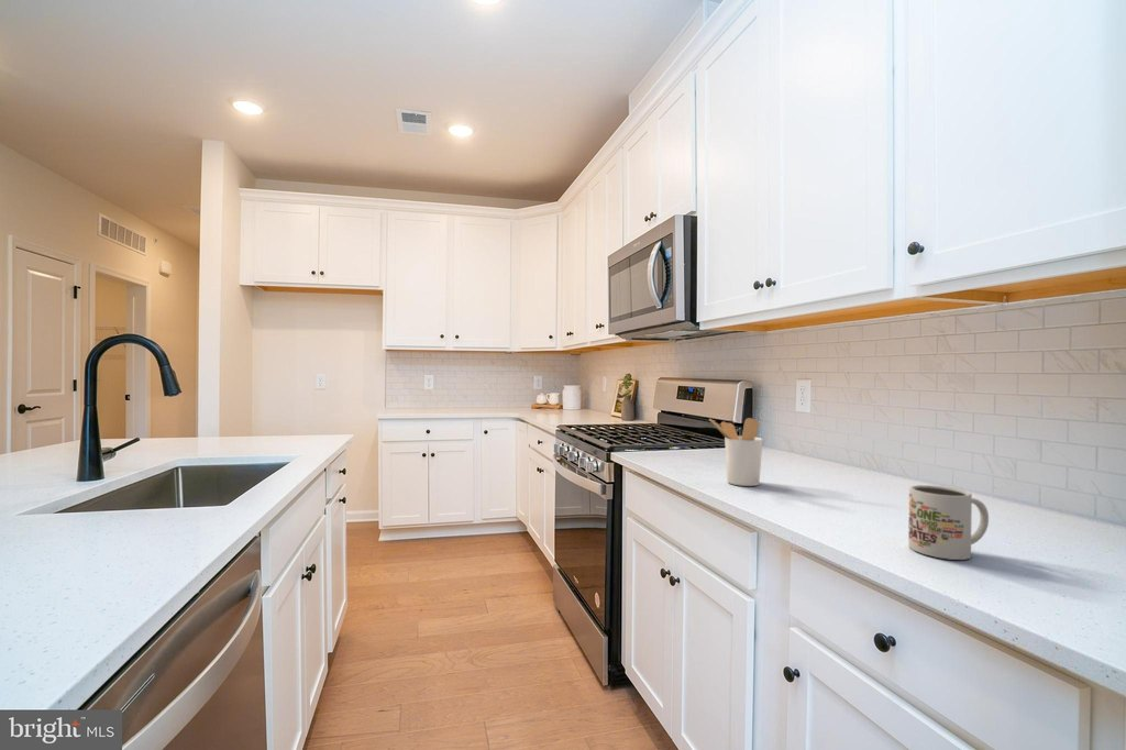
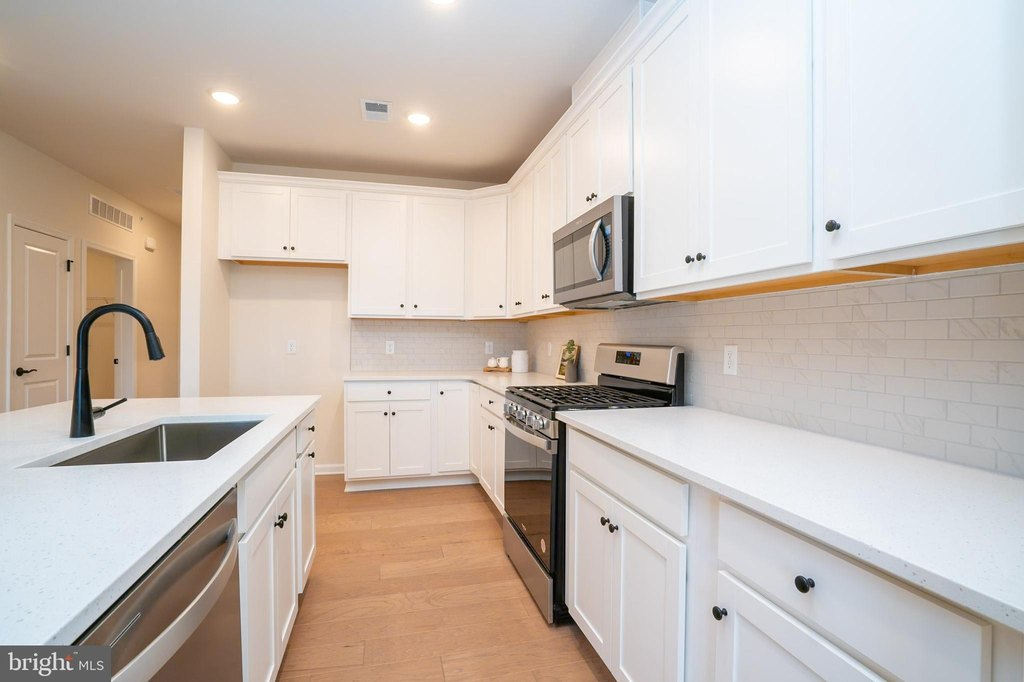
- utensil holder (733, 449)
- mug (949, 520)
